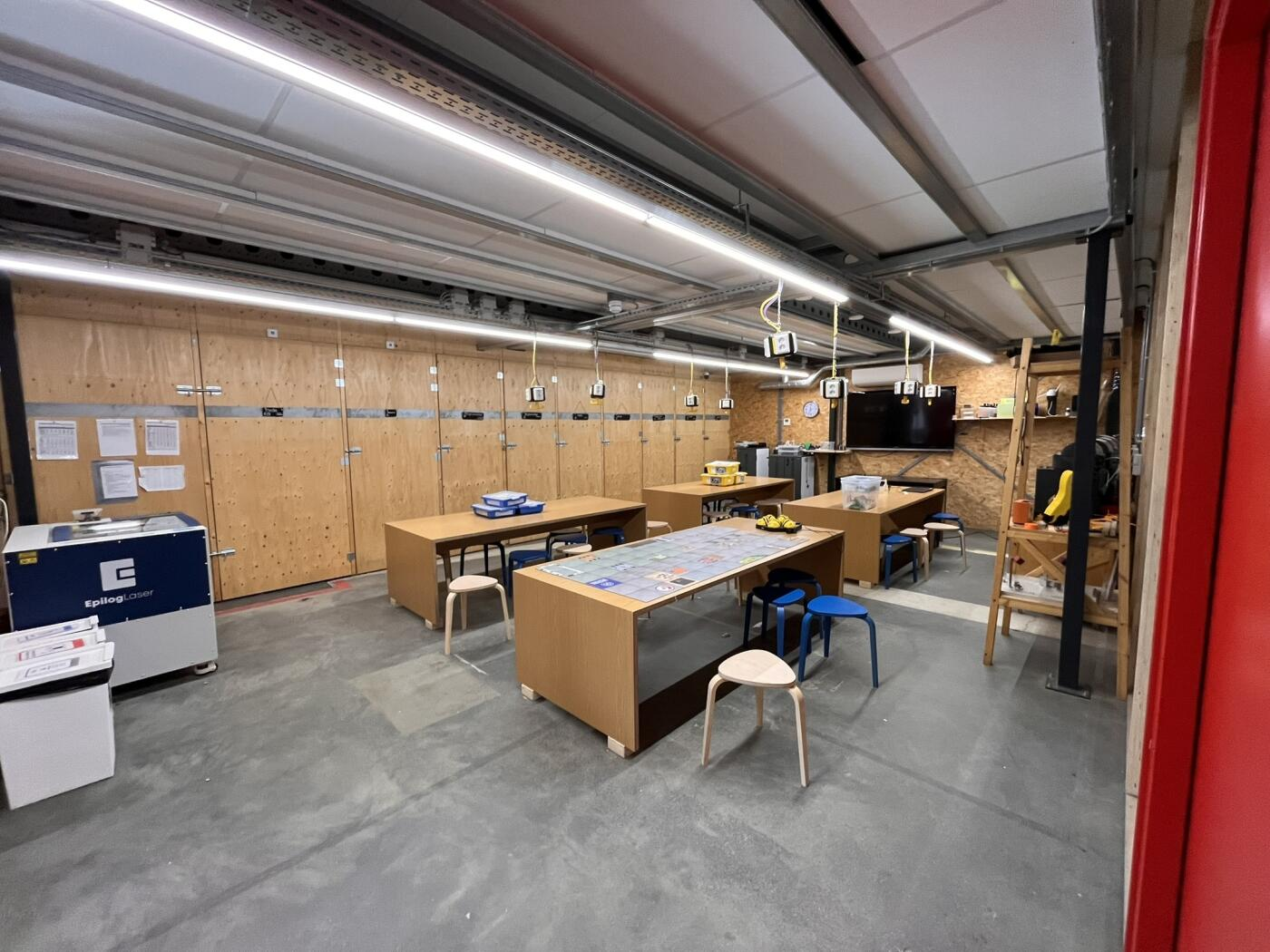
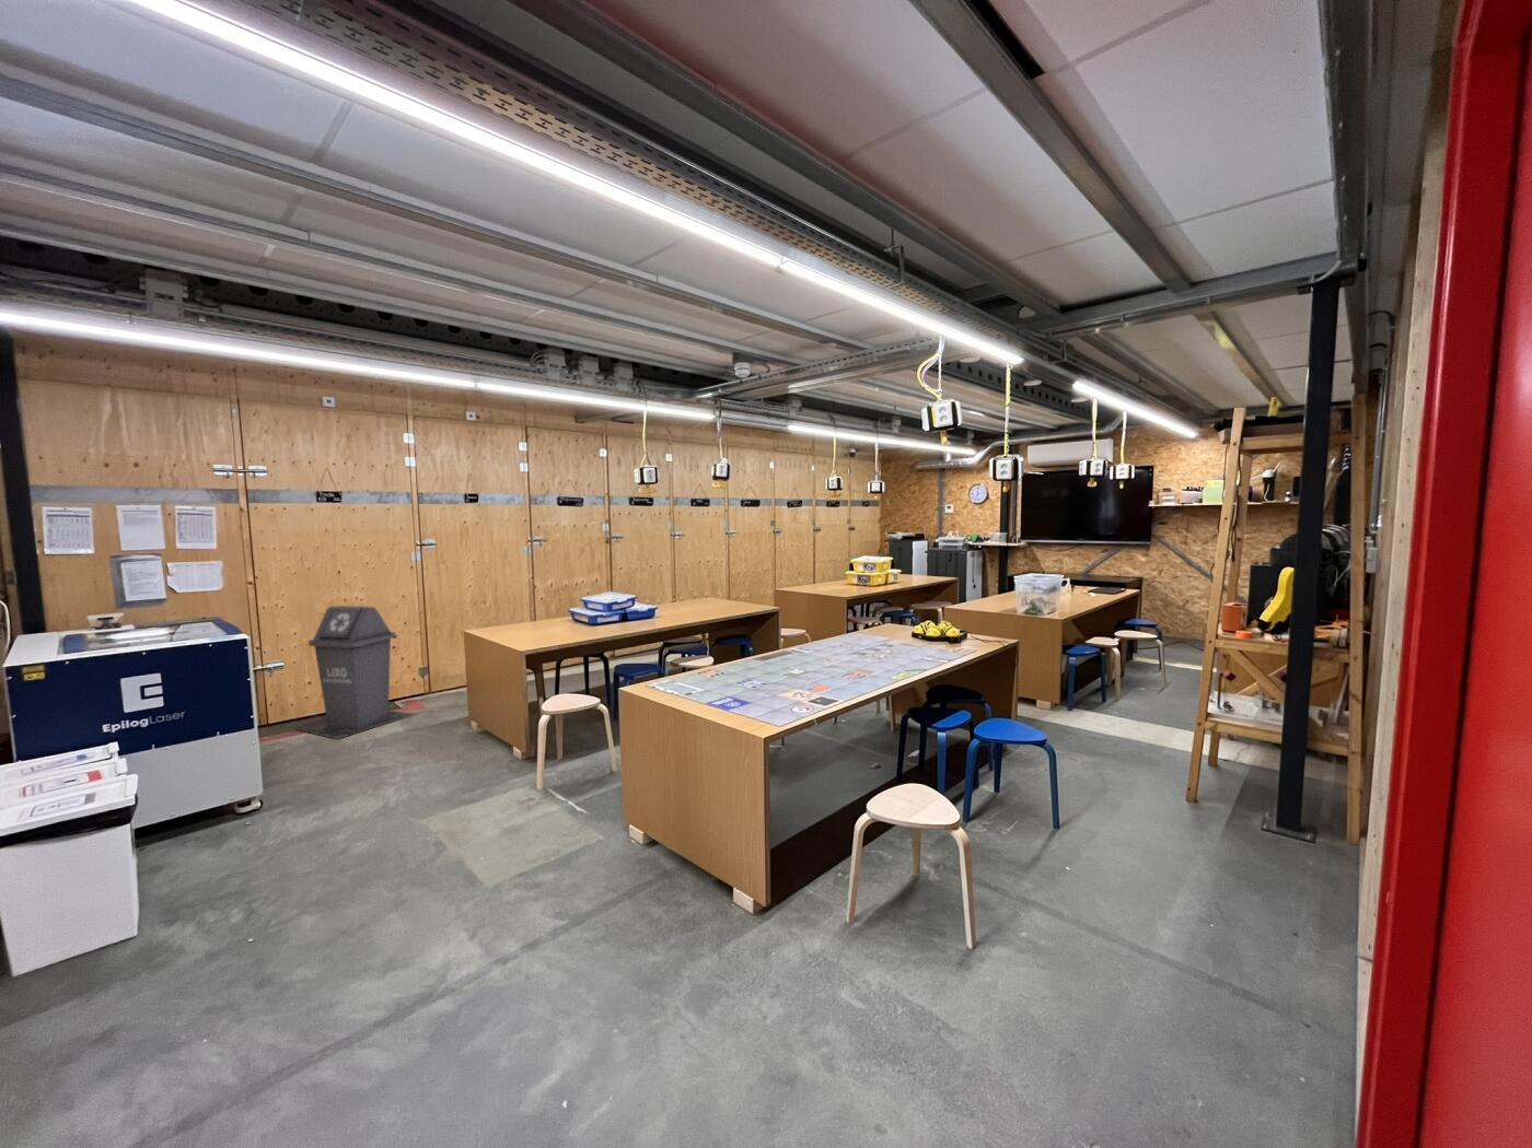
+ trash bin (356, 663)
